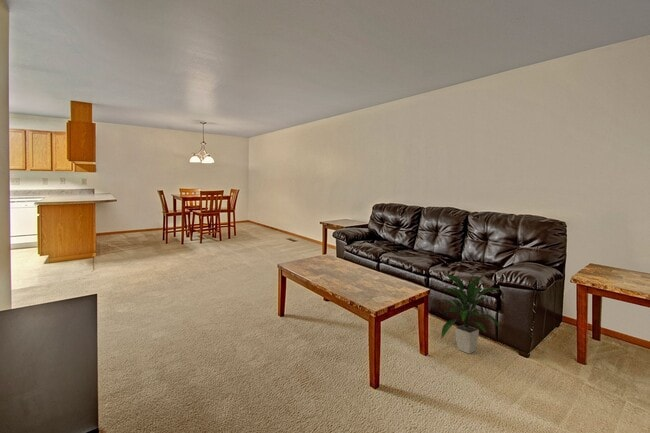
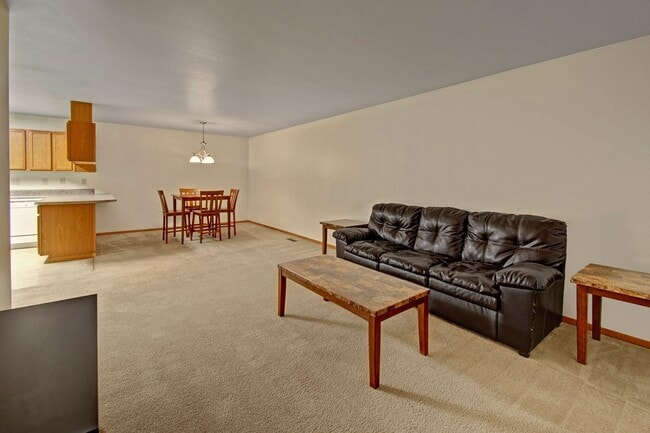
- indoor plant (464, 309)
